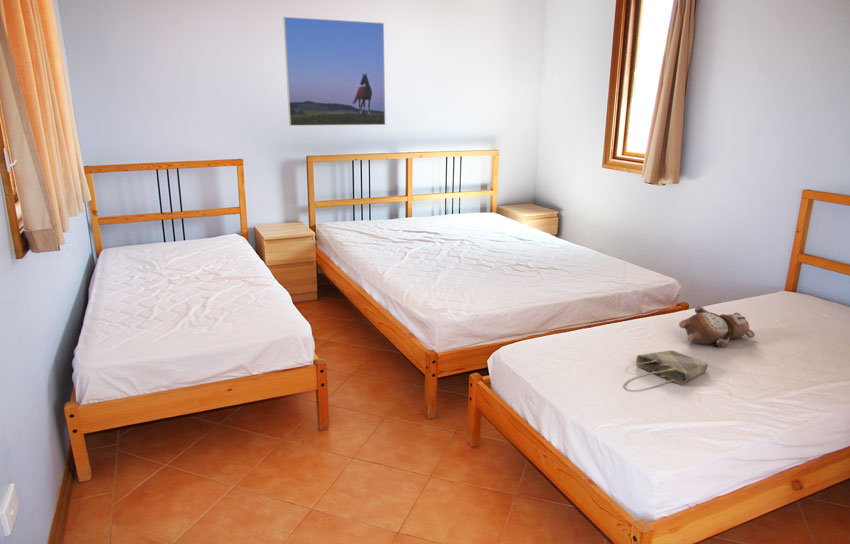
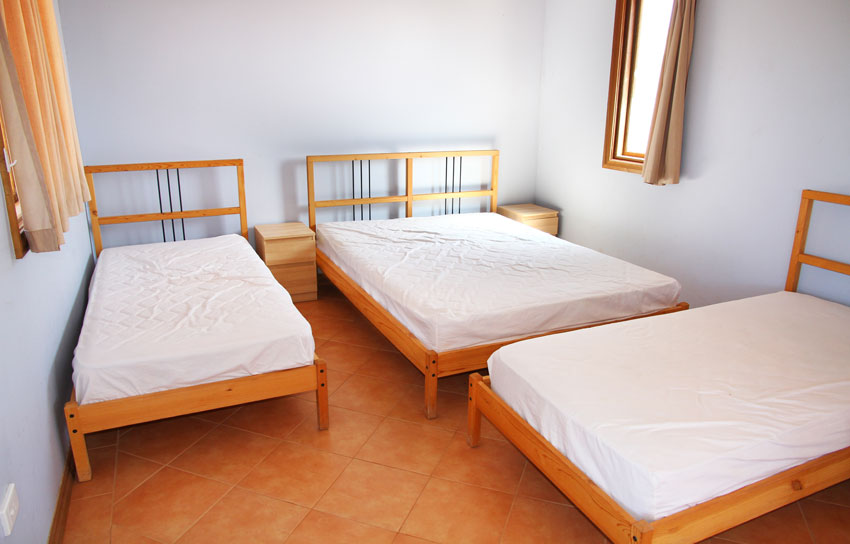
- teddy bear (718, 325)
- tote bag (660, 367)
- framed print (336, 73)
